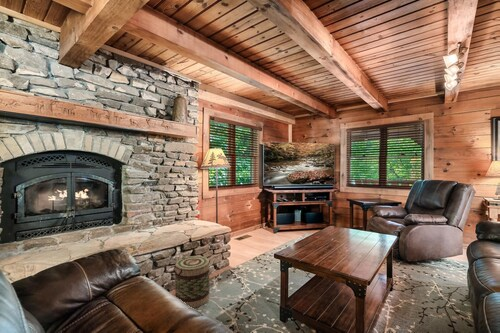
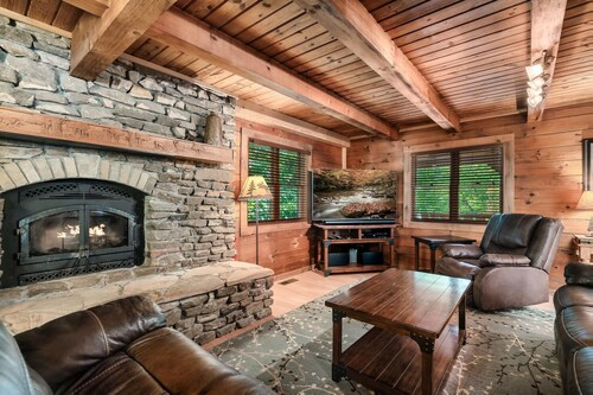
- basket (191, 279)
